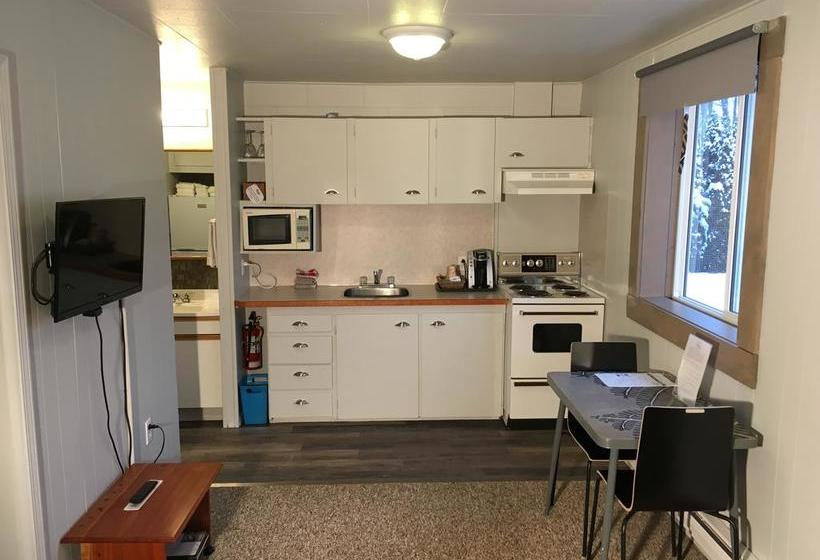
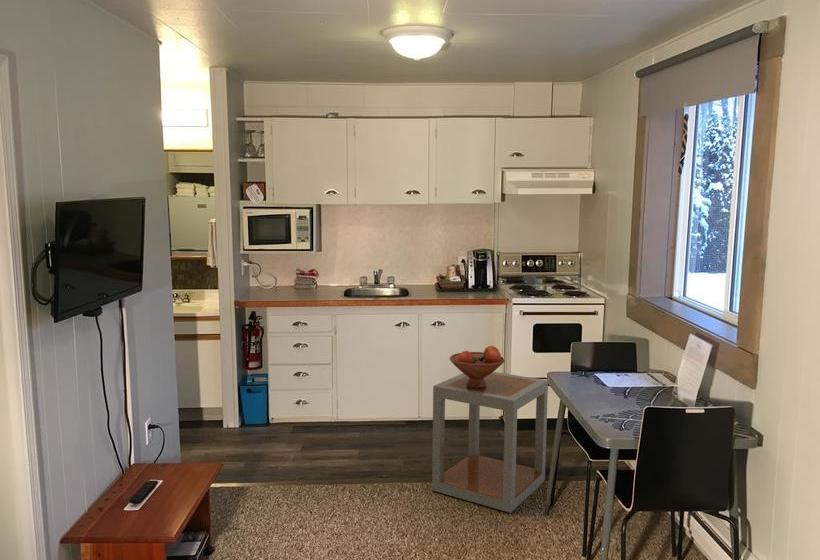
+ side table (478, 434)
+ fruit bowl (476, 366)
